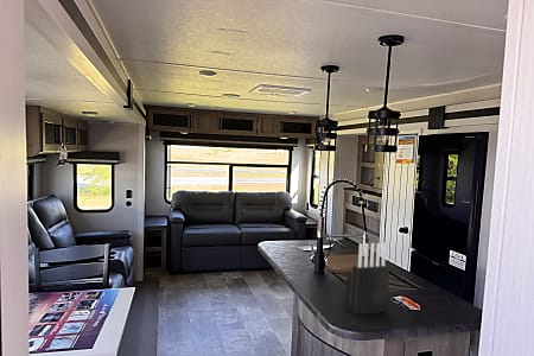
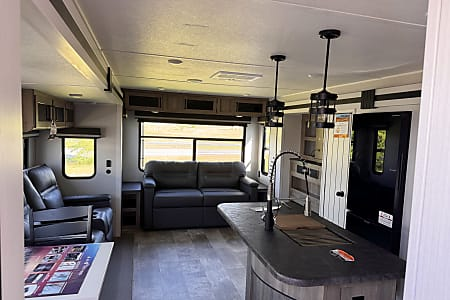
- knife block (367, 274)
